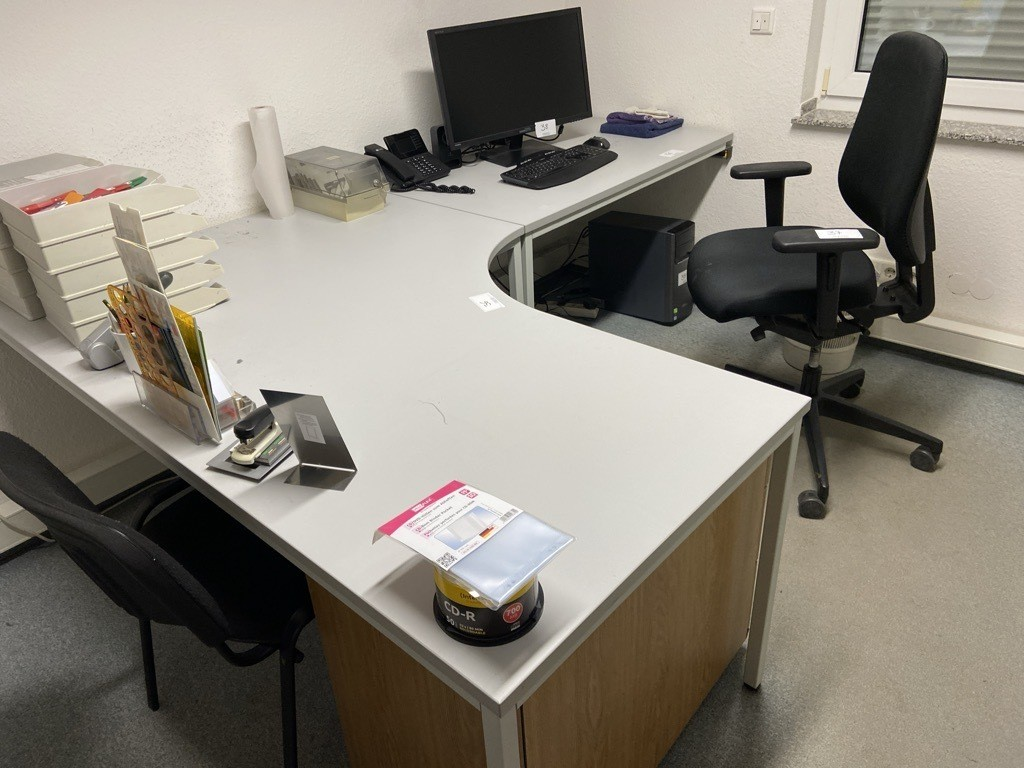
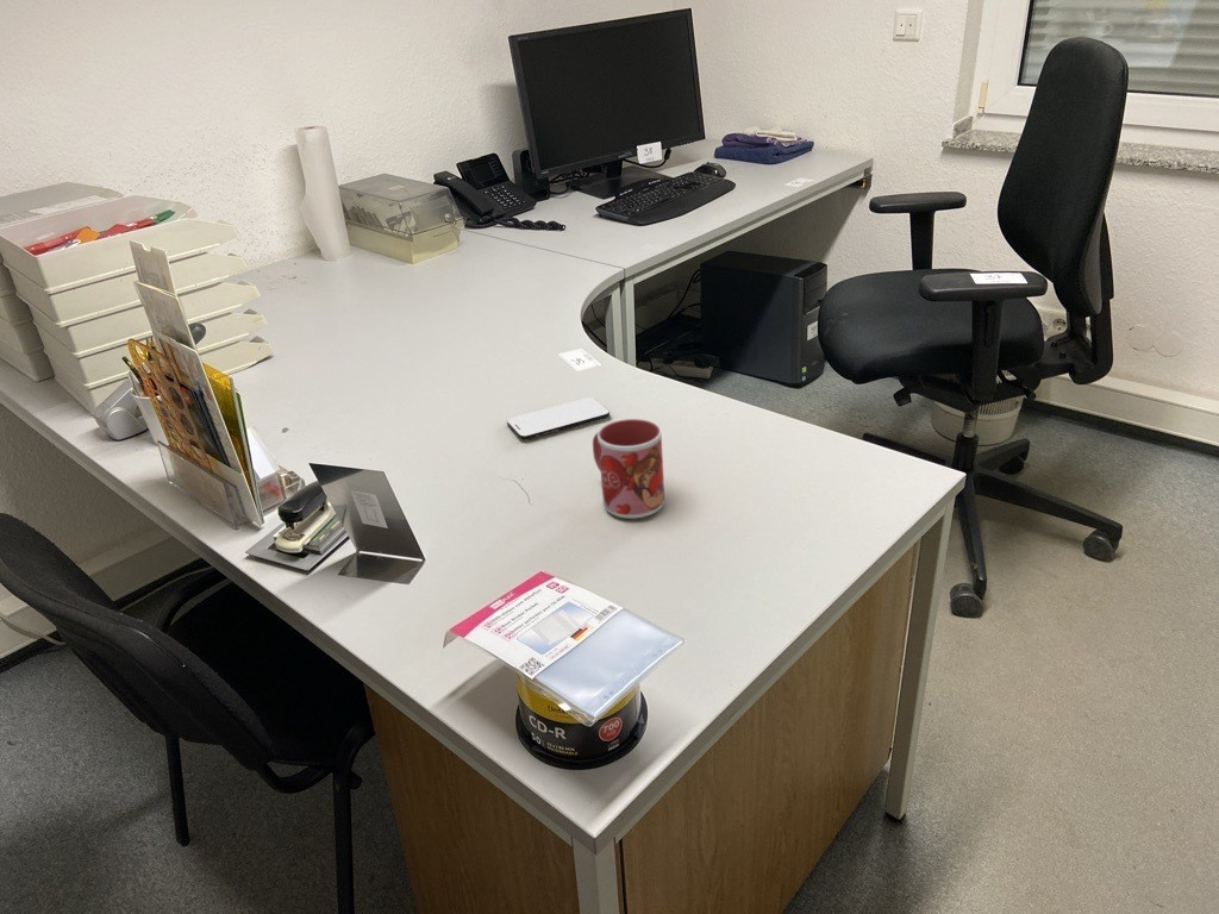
+ mug (624, 462)
+ smartphone (558, 418)
